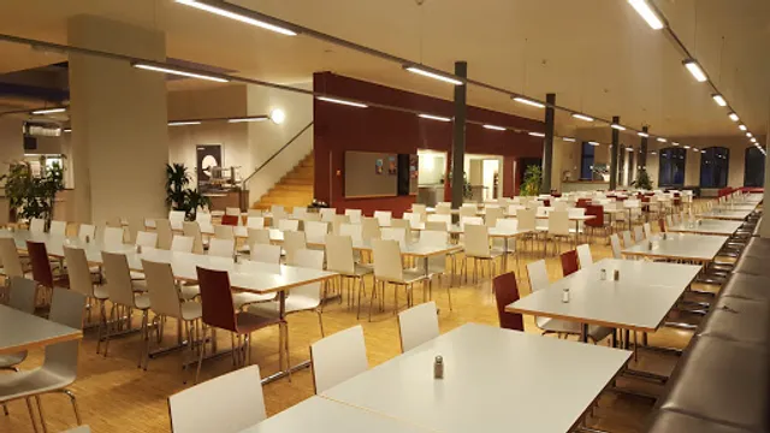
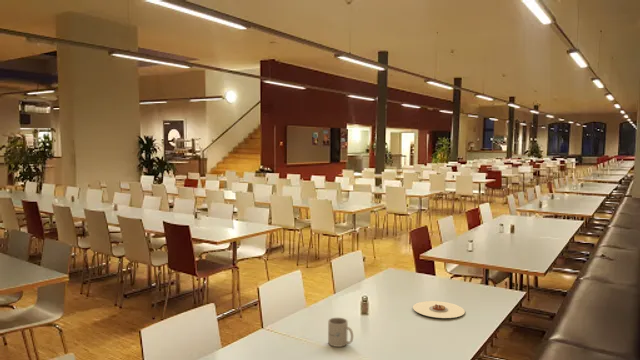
+ plate (438, 306)
+ mug (340, 333)
